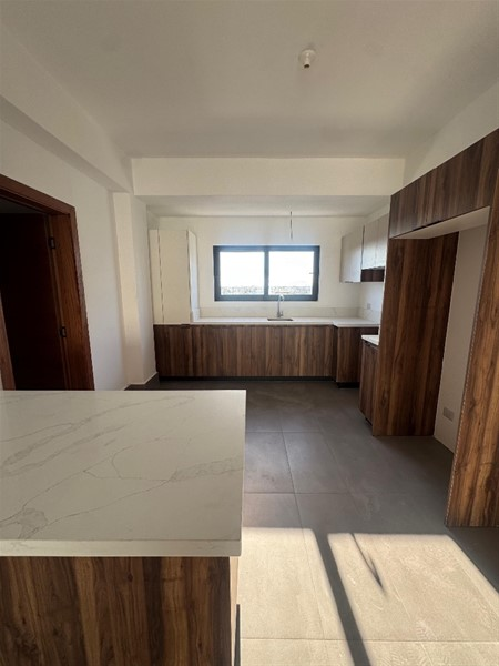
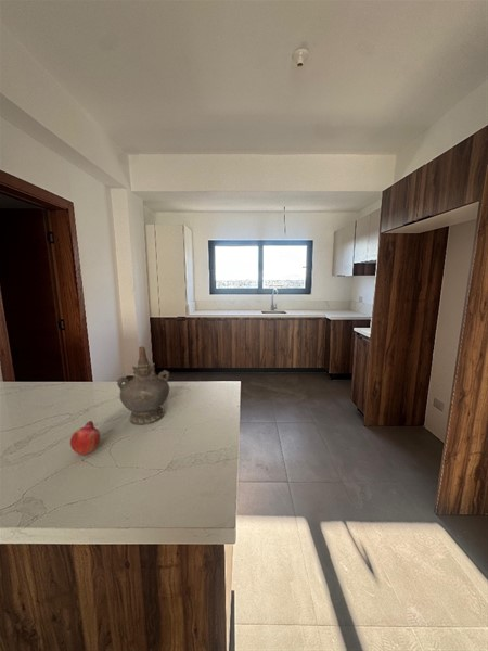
+ ceremonial vessel (144, 381)
+ fruit (85, 437)
